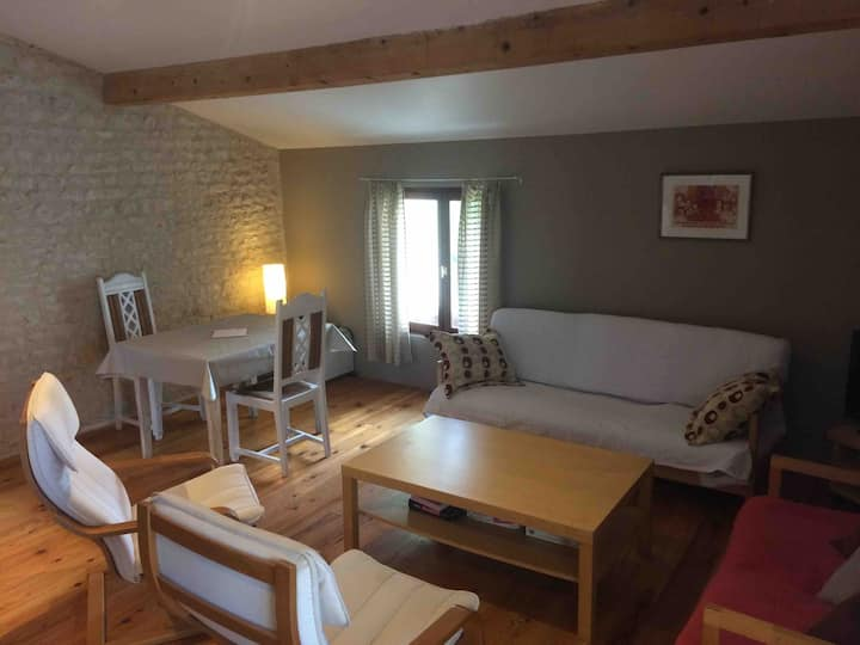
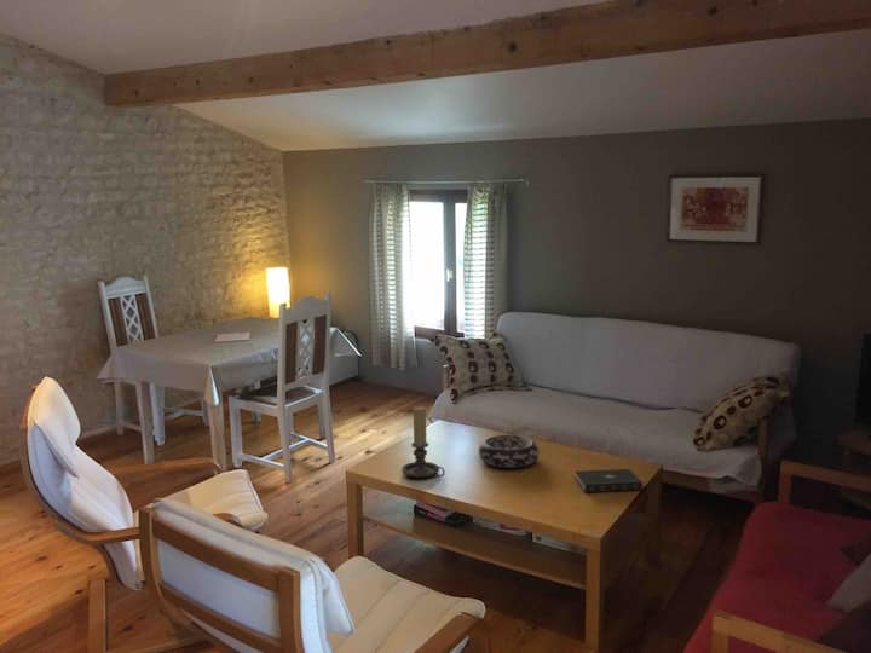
+ decorative bowl (508, 451)
+ book (607, 480)
+ candle holder (423, 440)
